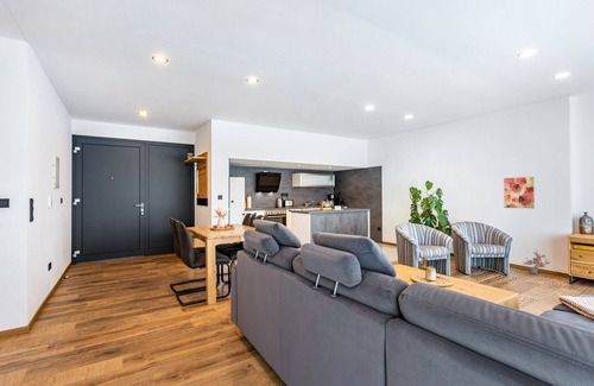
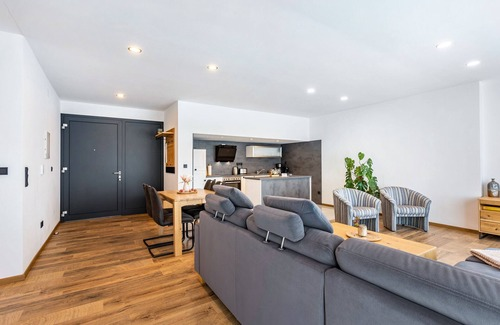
- wall art (518, 192)
- potted plant (536, 260)
